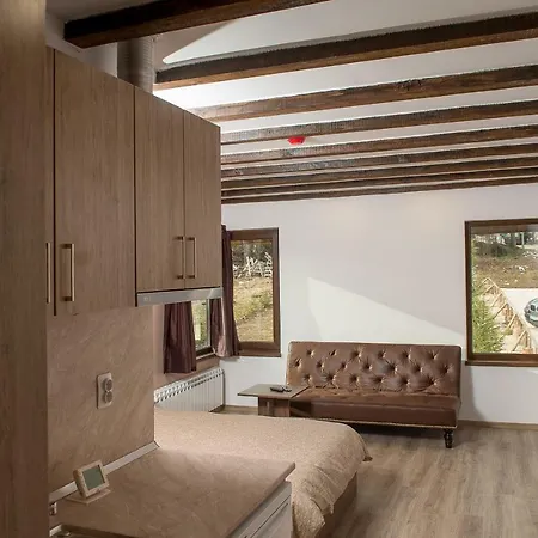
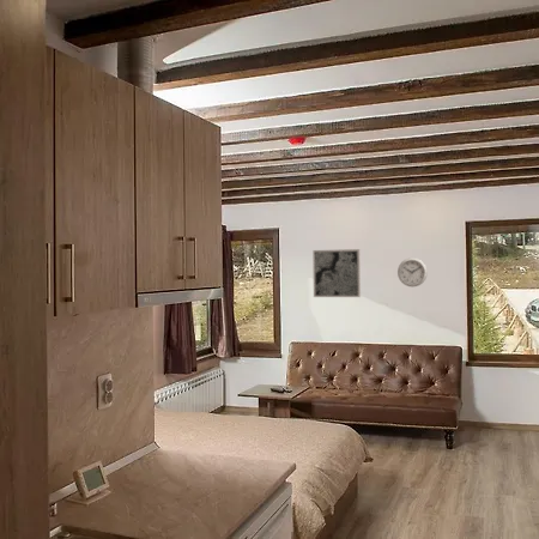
+ wall art (337, 273)
+ wall clock (412, 272)
